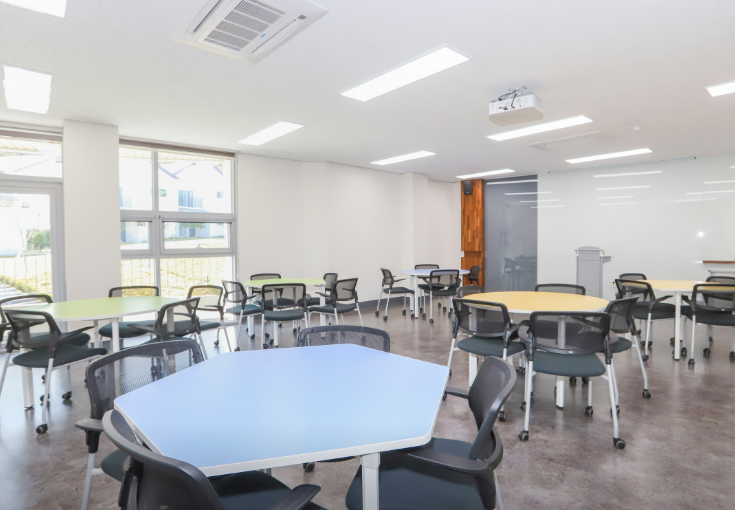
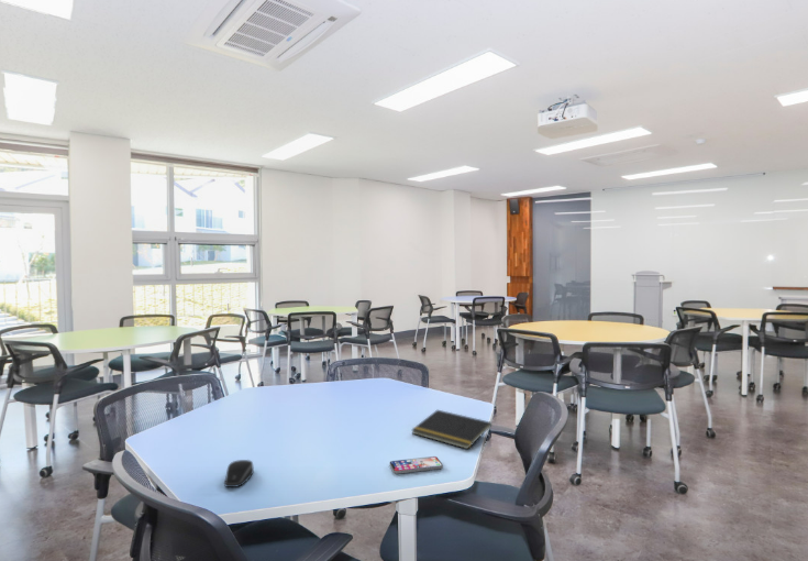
+ smartphone (416, 464)
+ computer mouse (239, 470)
+ notepad (451, 427)
